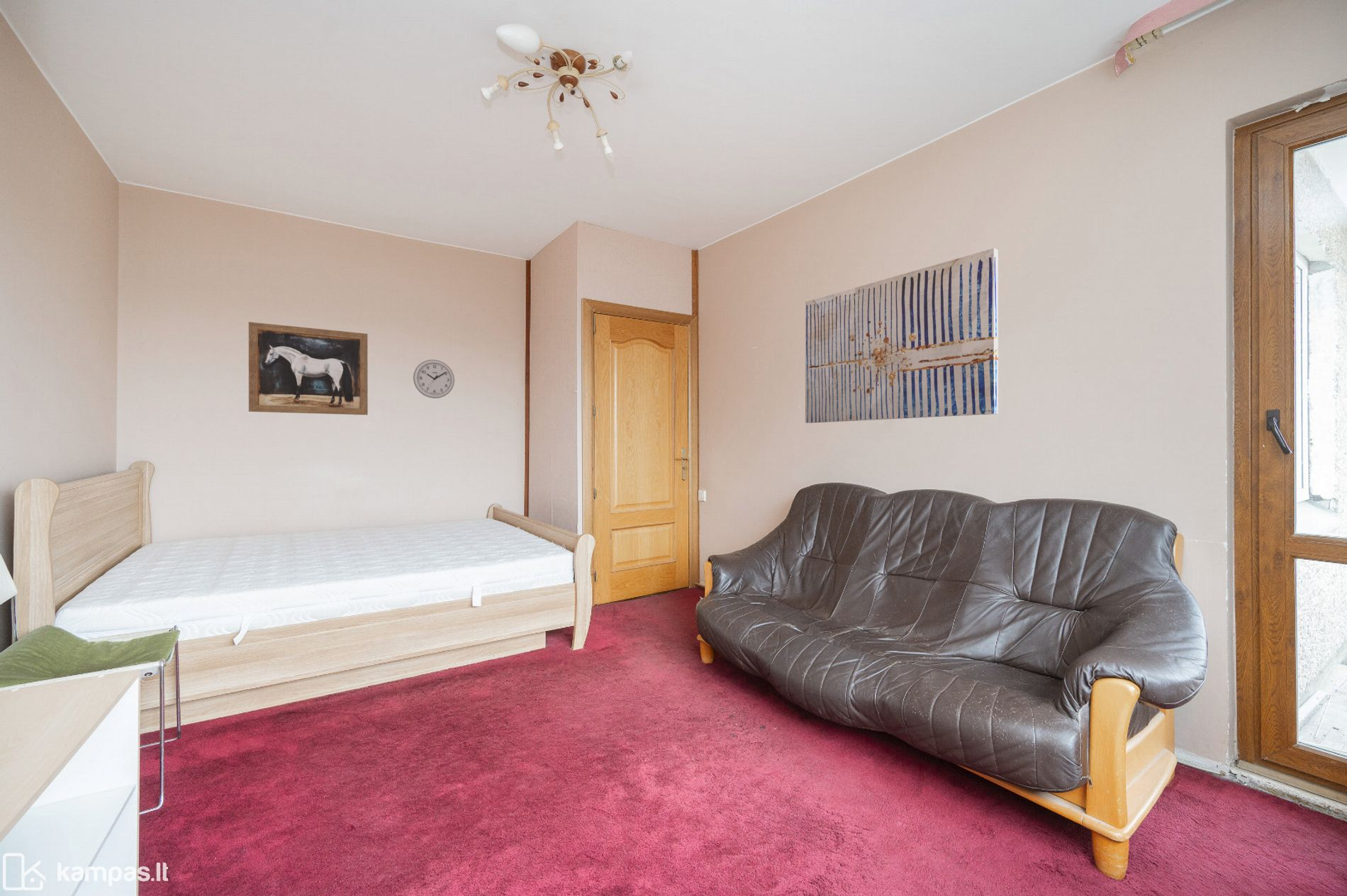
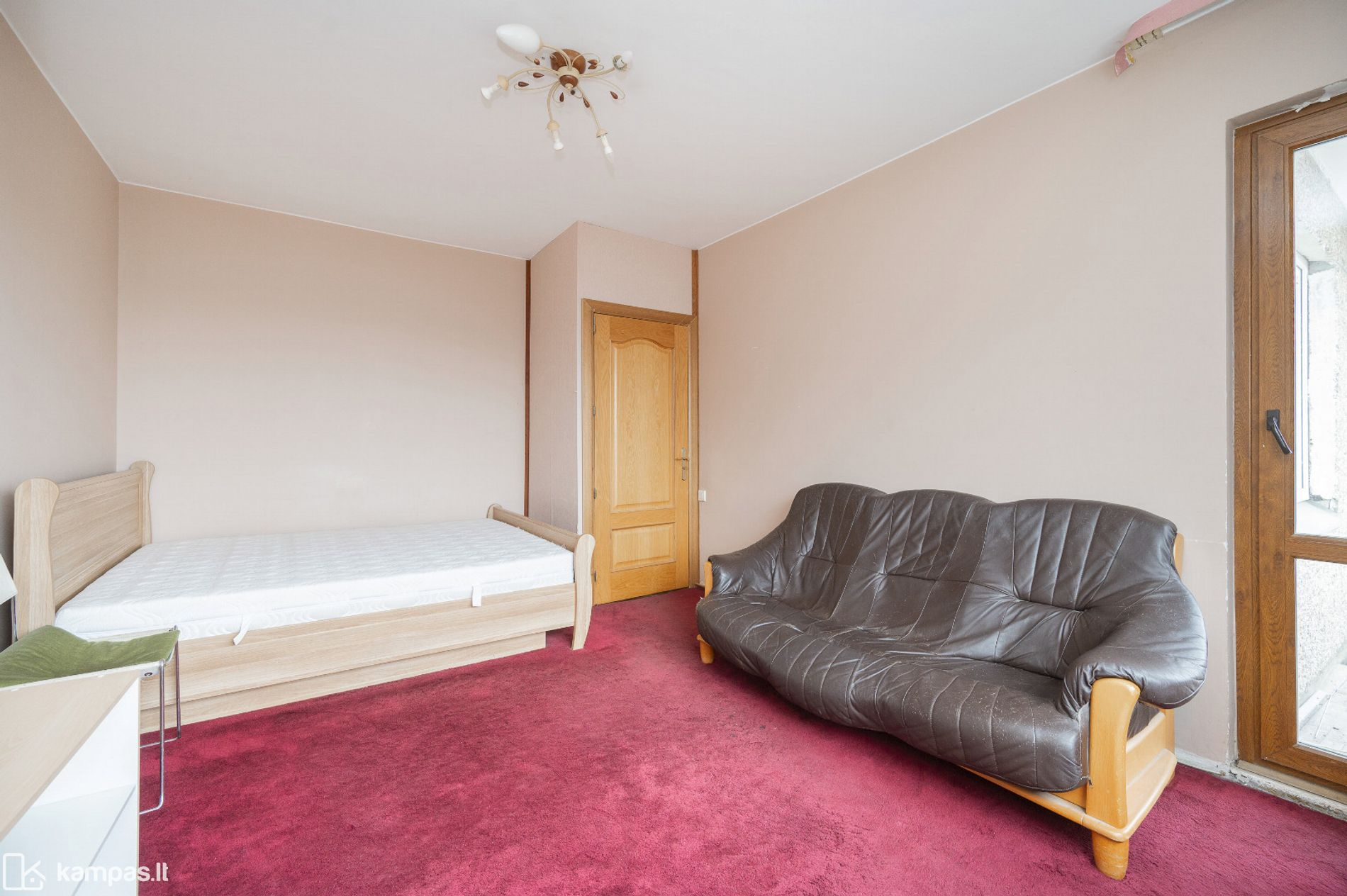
- wall clock (434, 379)
- wall art (311, 371)
- wall art (887, 349)
